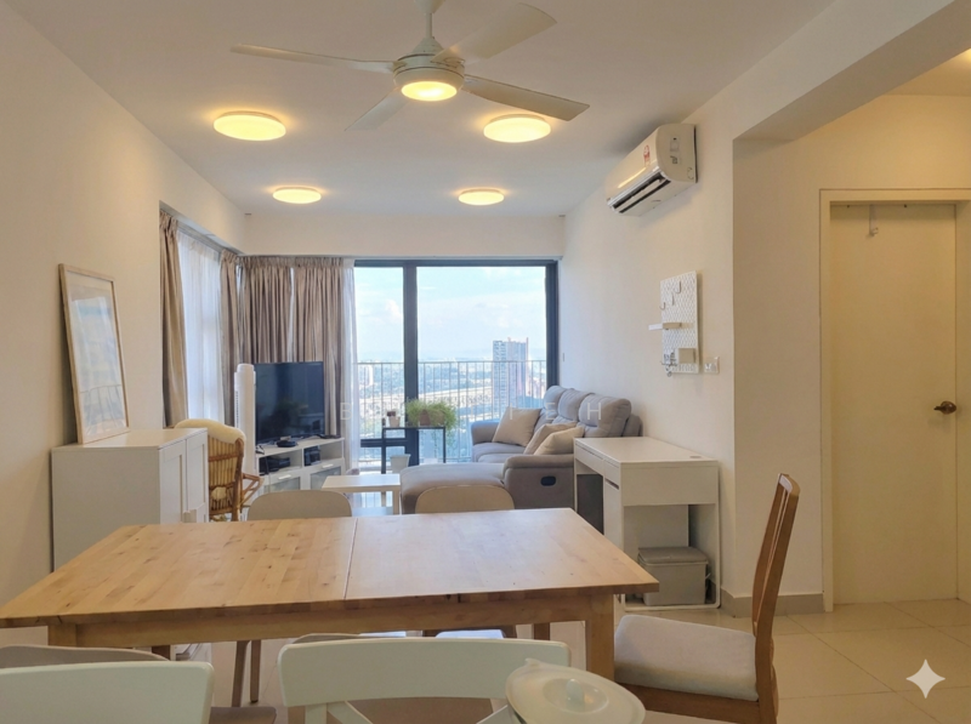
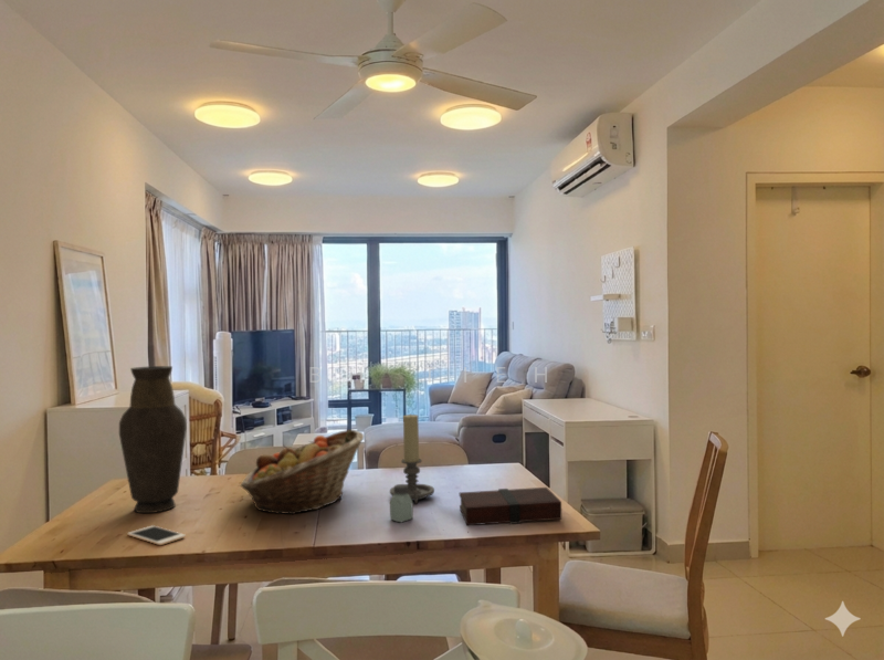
+ fruit basket (304, 468)
+ cell phone (156, 534)
+ vase (152, 437)
+ book (508, 505)
+ saltshaker (401, 502)
+ candle holder (411, 455)
